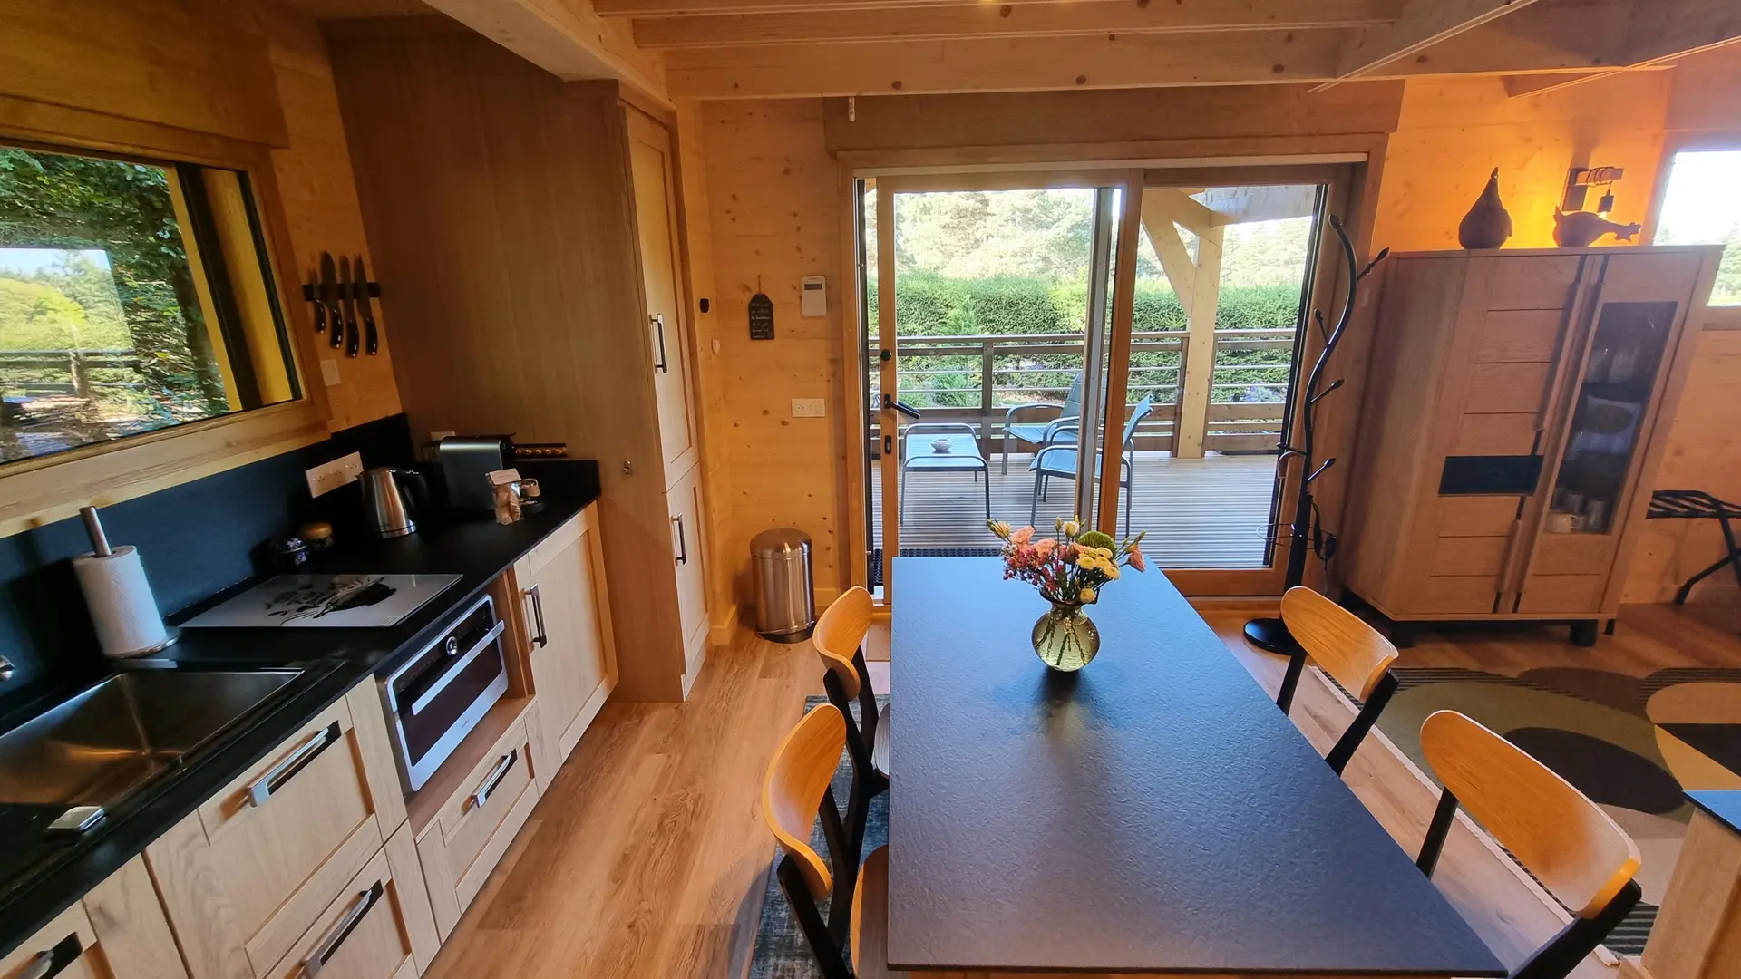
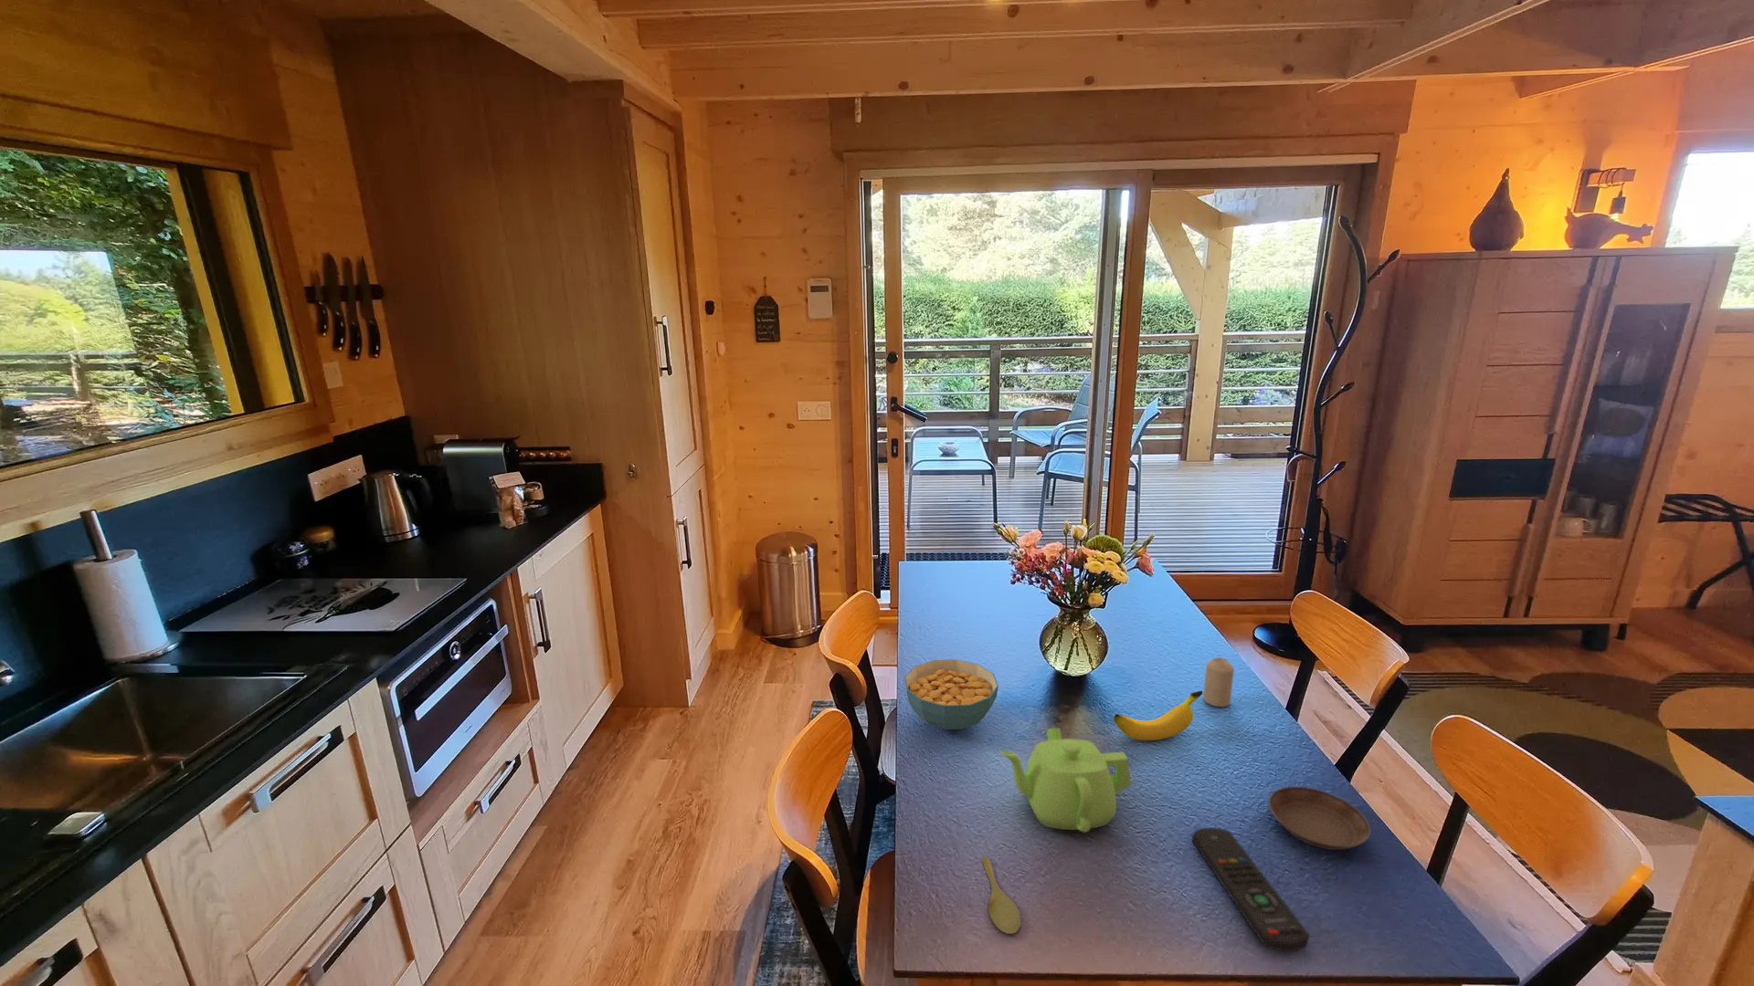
+ spoon (996, 891)
+ remote control (1246, 882)
+ cereal bowl (950, 701)
+ candle (1219, 680)
+ teapot (1067, 775)
+ saucer (1317, 820)
+ banana (1159, 718)
